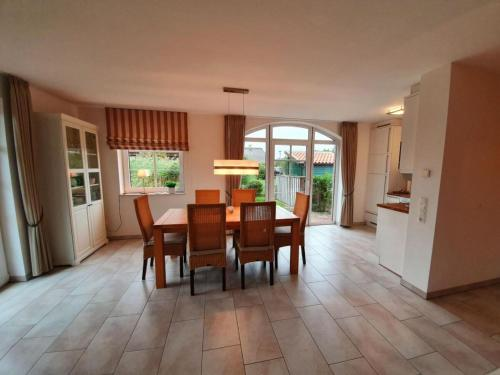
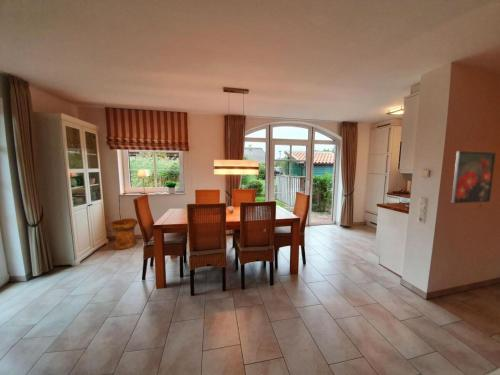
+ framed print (473, 177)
+ woven basket (124, 233)
